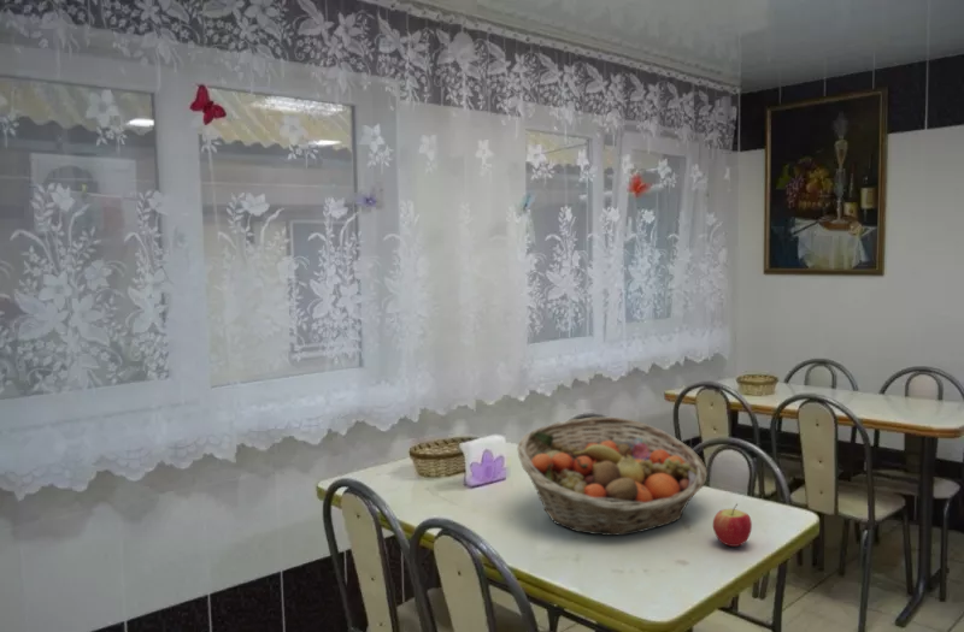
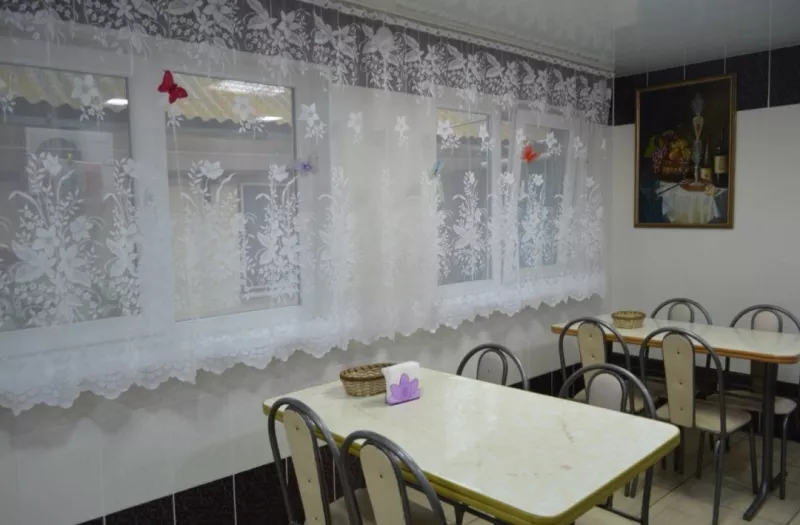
- apple (731, 522)
- fruit basket (611, 472)
